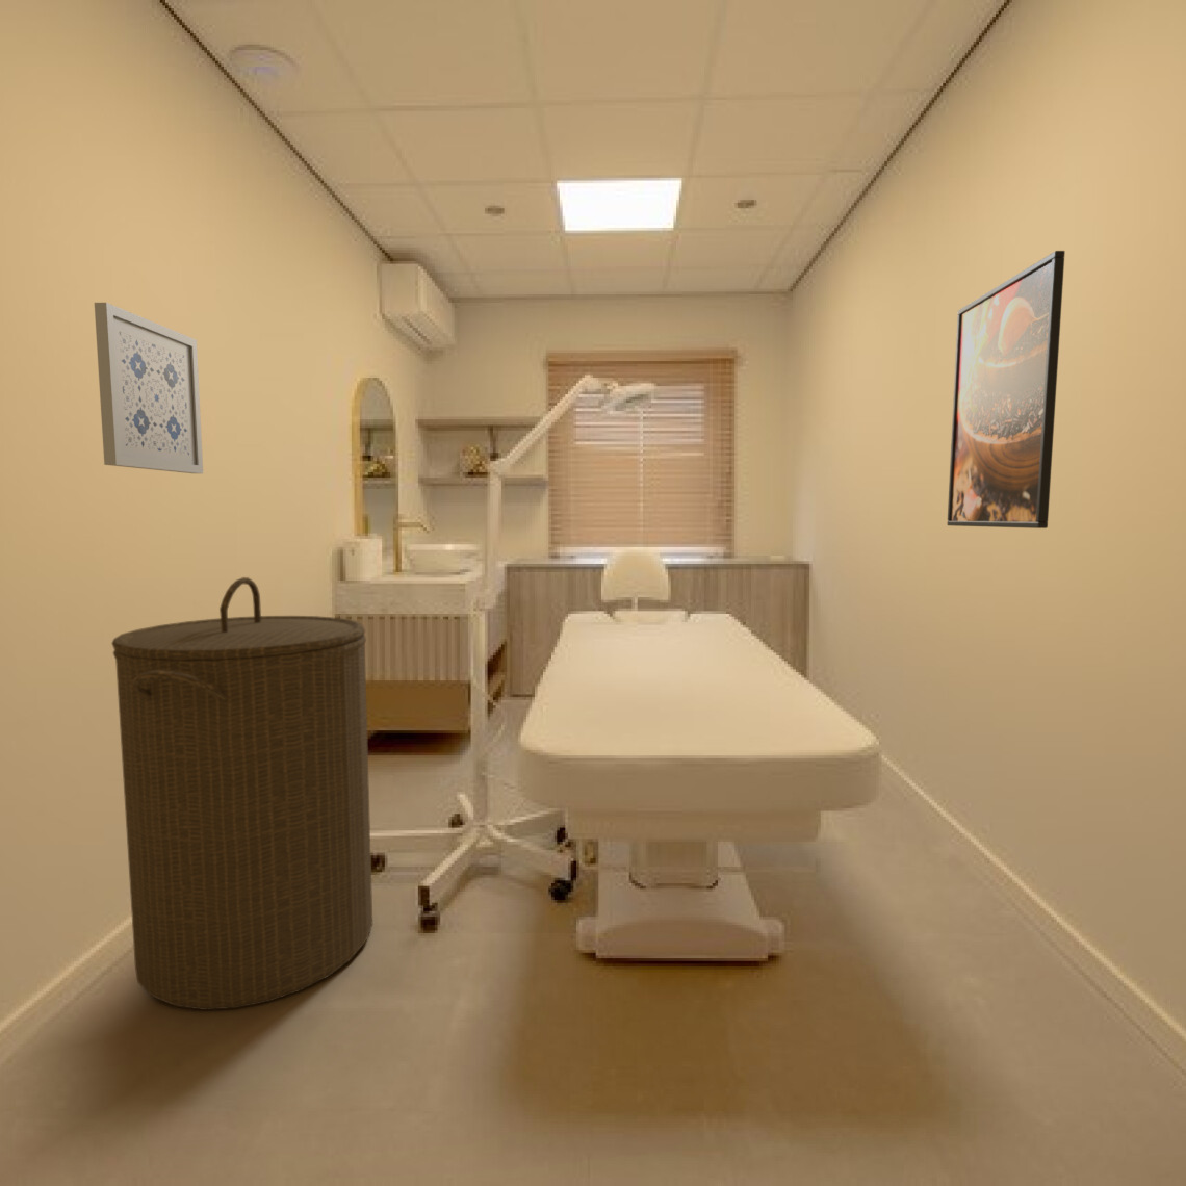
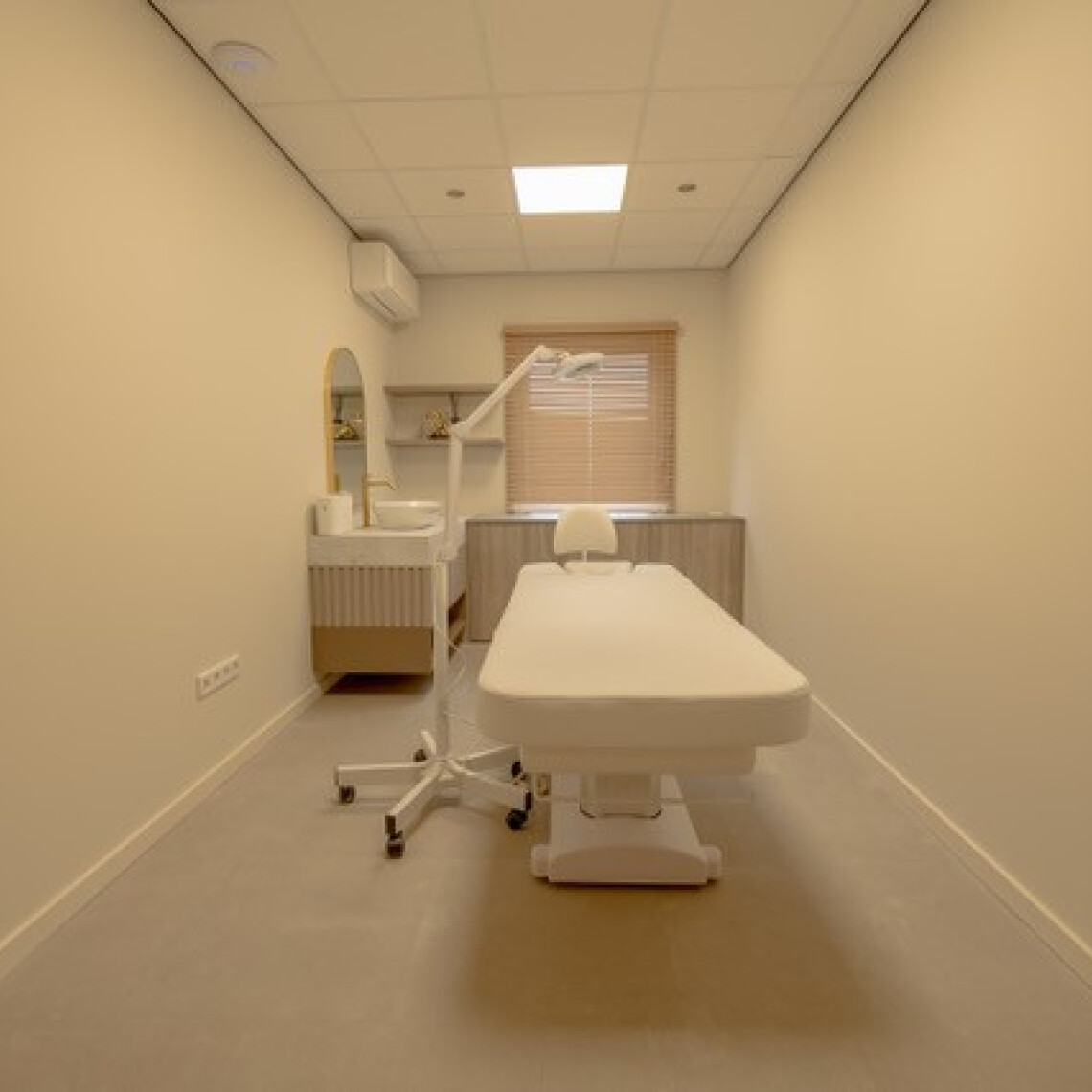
- wall art (154, 396)
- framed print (997, 407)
- laundry hamper (253, 764)
